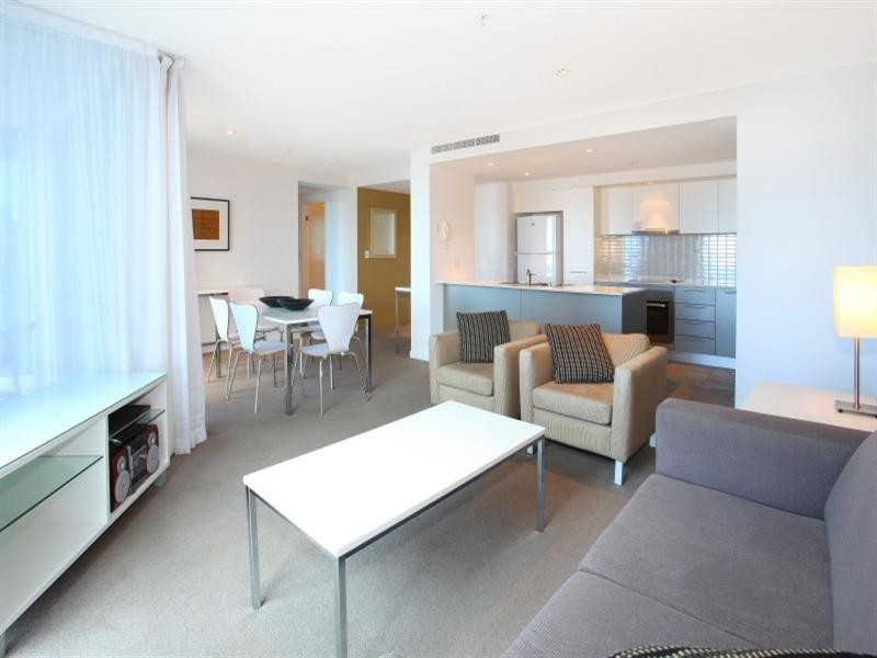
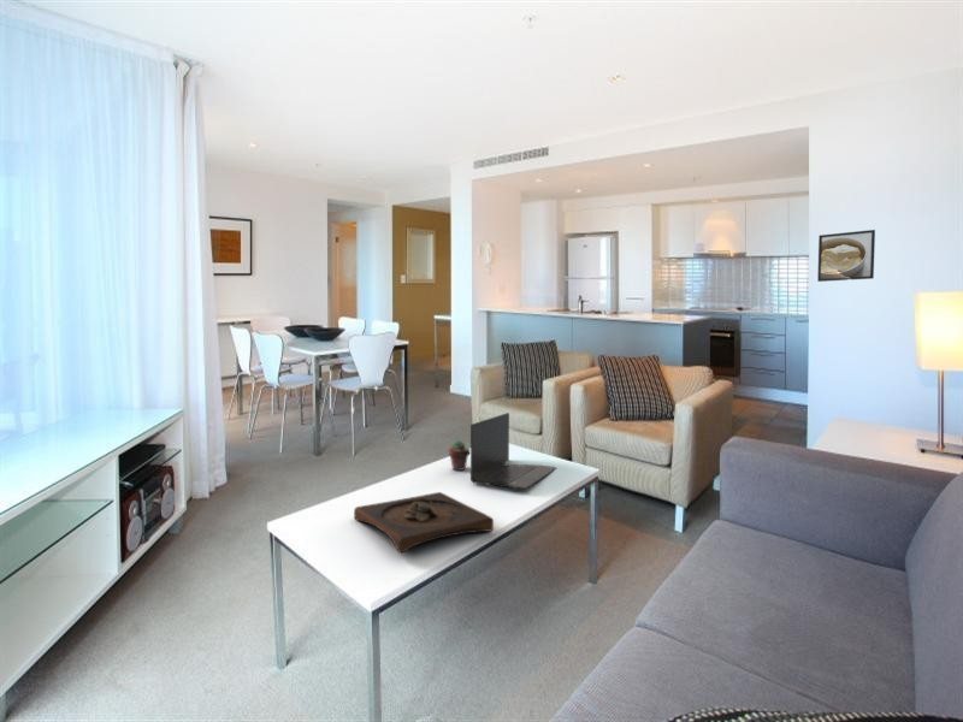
+ potted succulent (459, 454)
+ wooden tray (421, 510)
+ laptop (508, 448)
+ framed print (845, 256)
